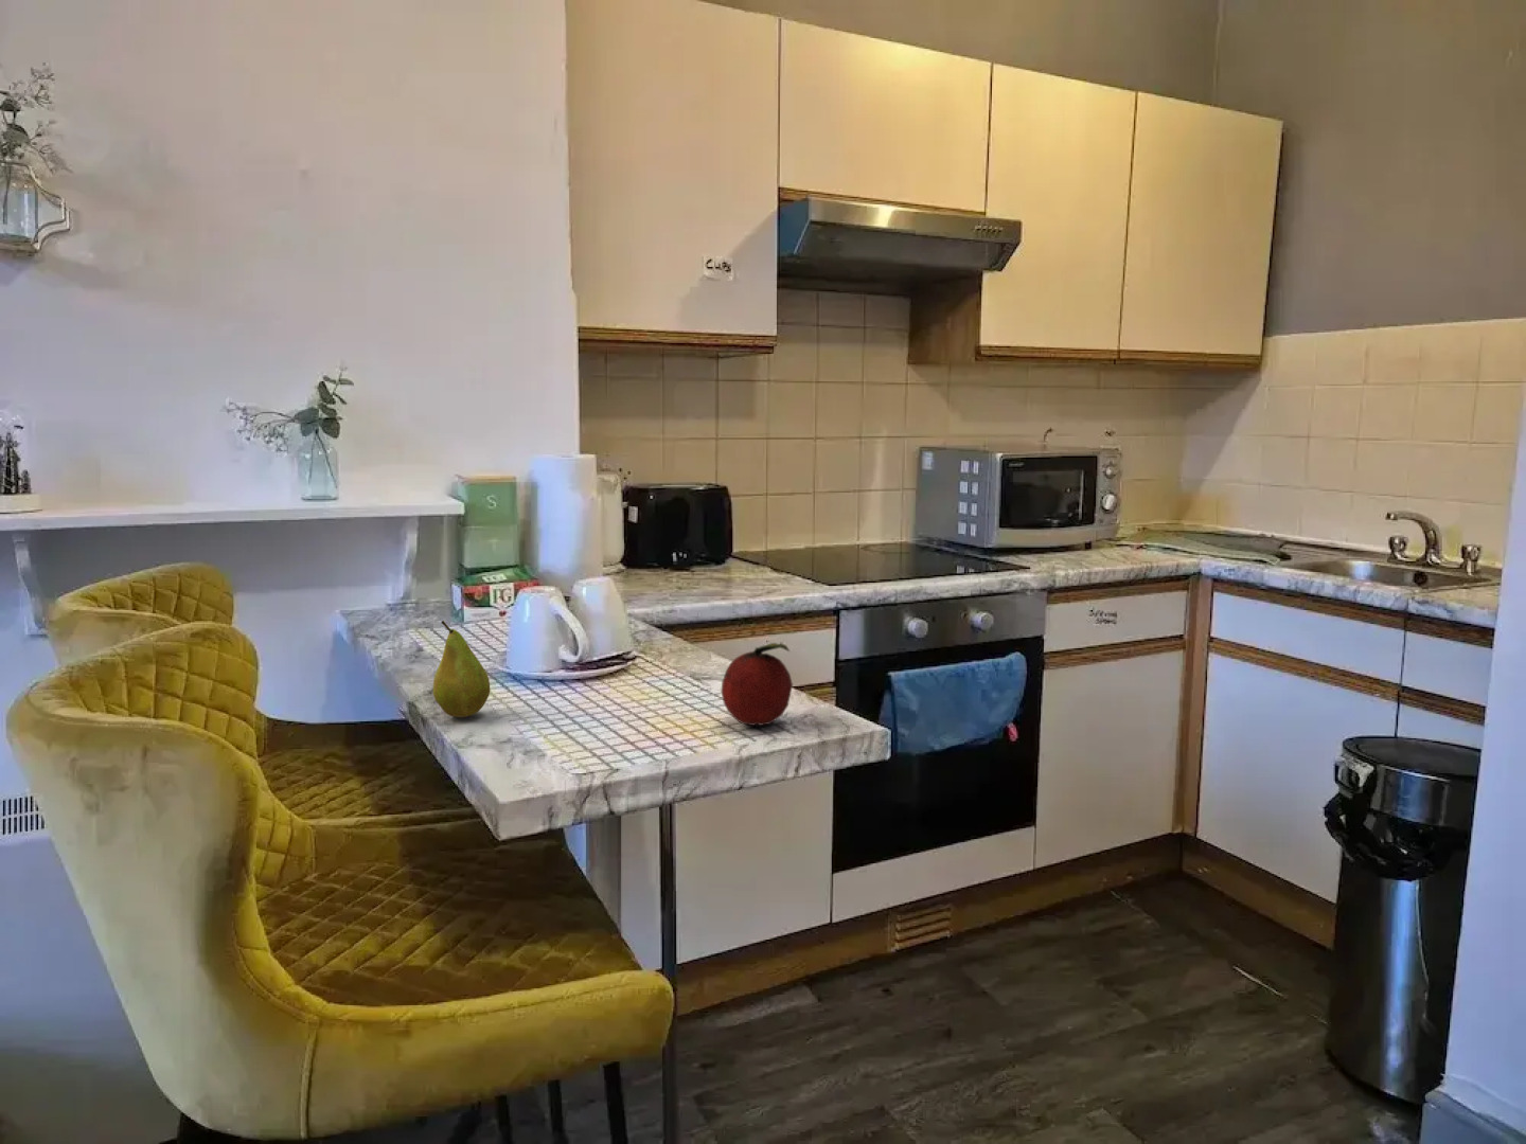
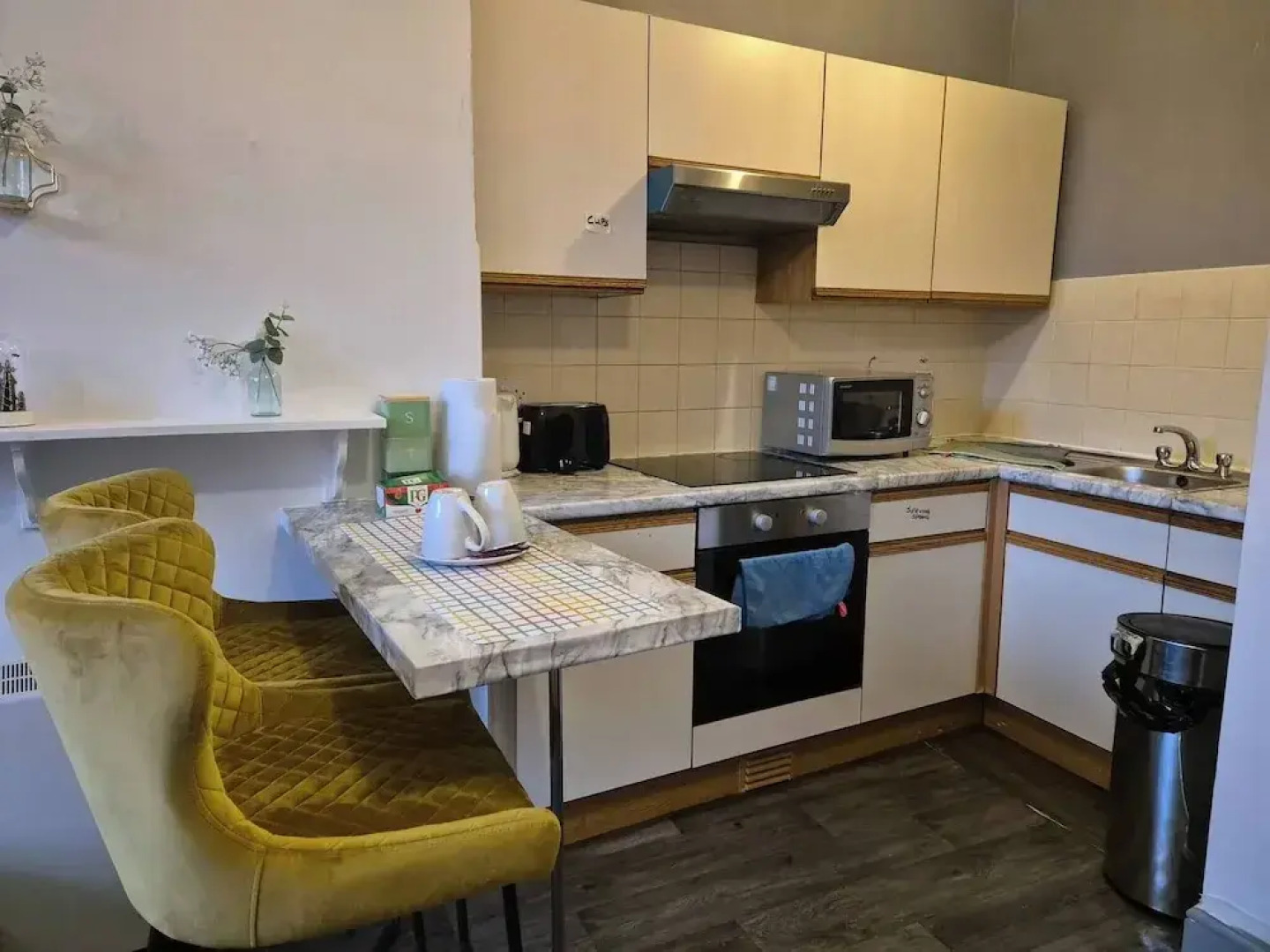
- fruit (461, 666)
- fruit (758, 681)
